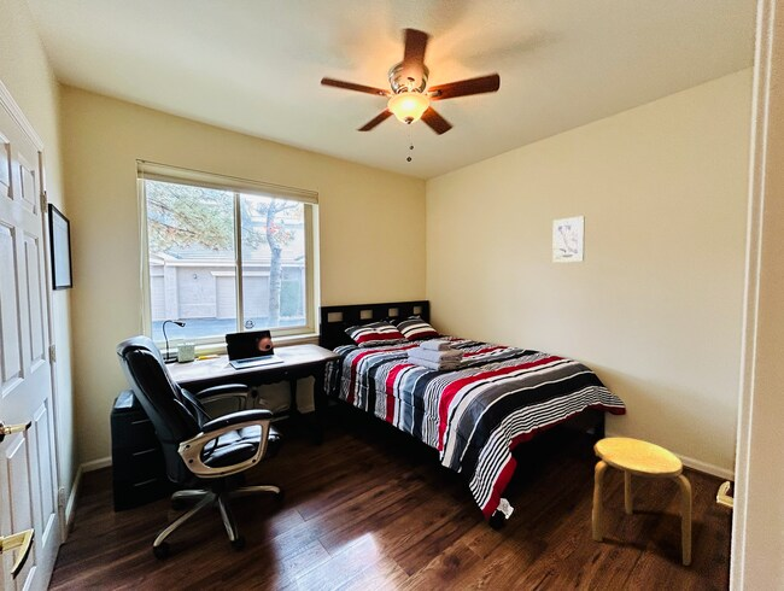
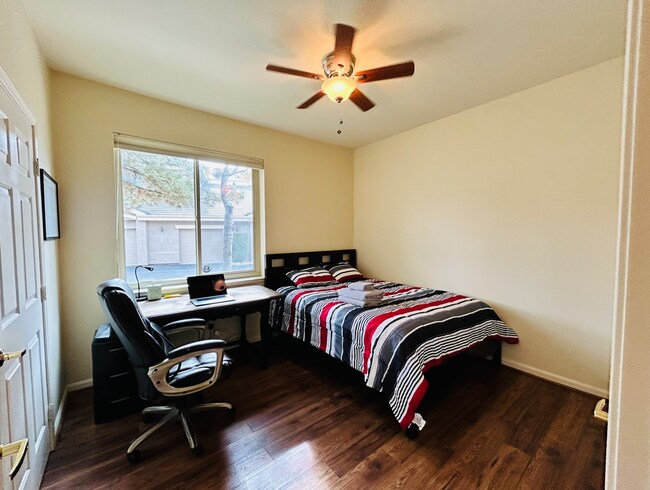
- stool (631, 496)
- wall art (568, 240)
